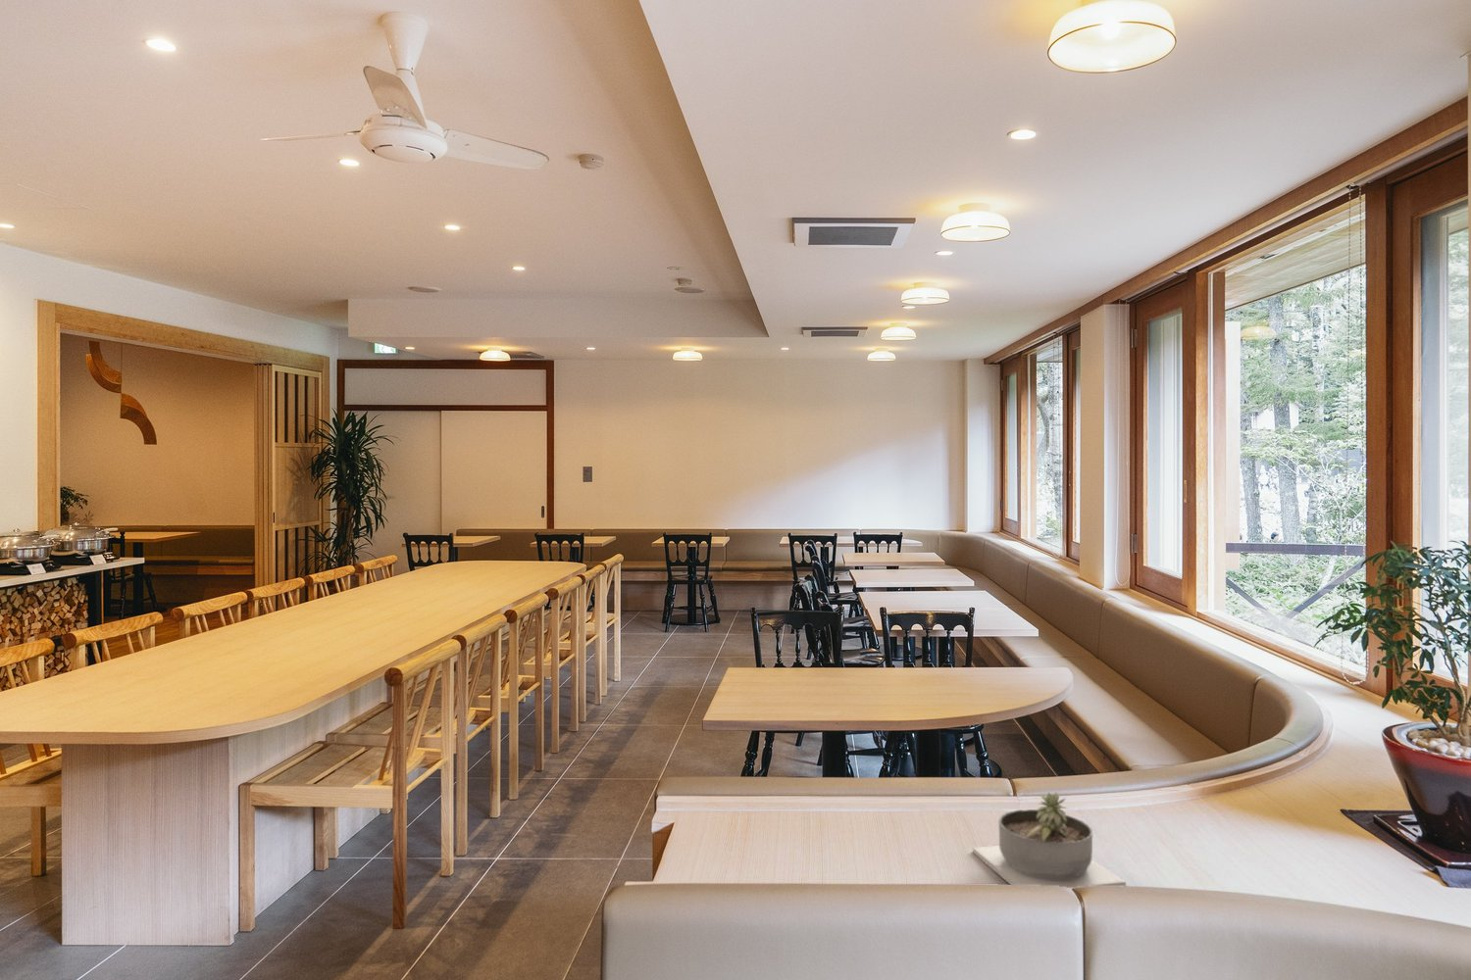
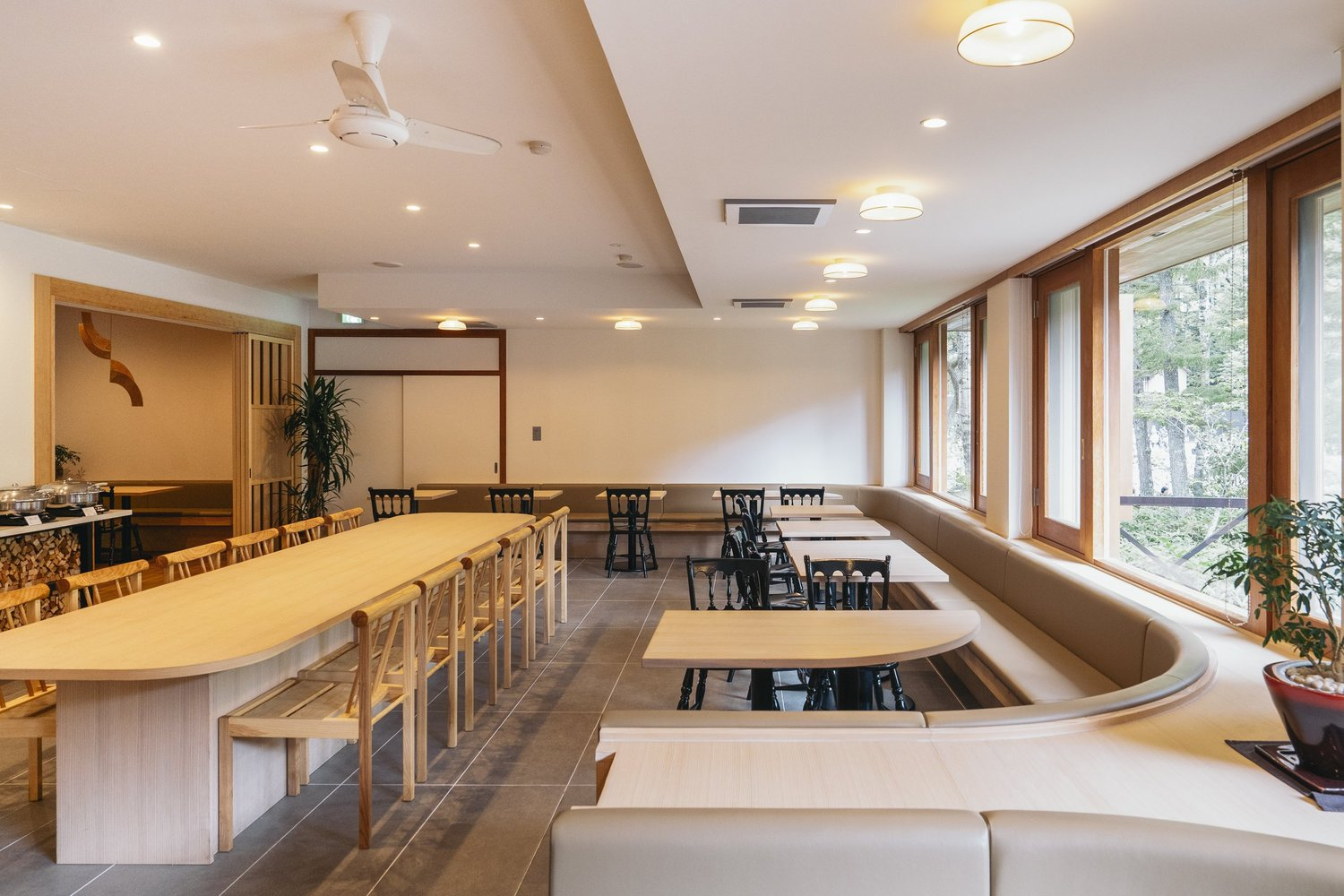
- succulent planter (1045, 830)
